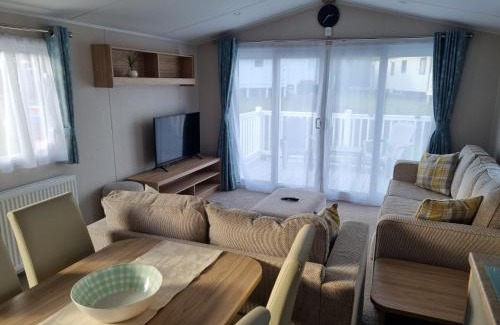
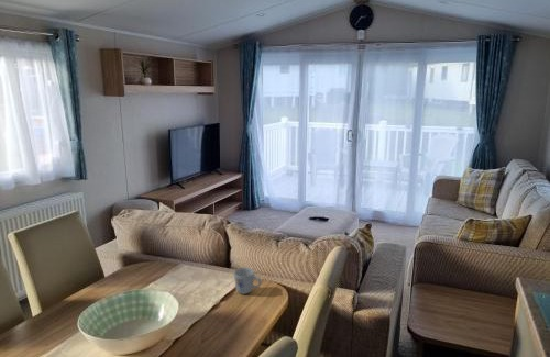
+ mug (248, 282)
